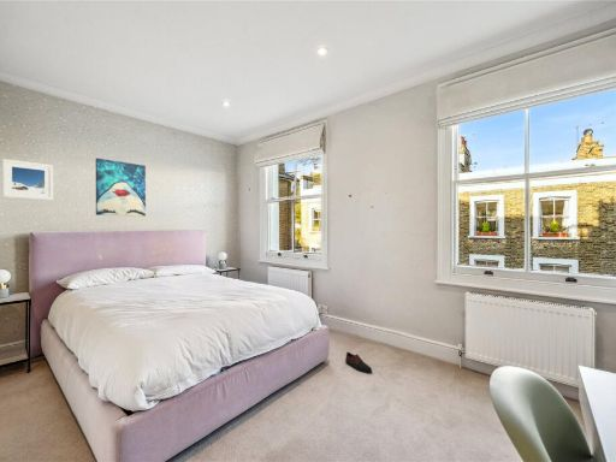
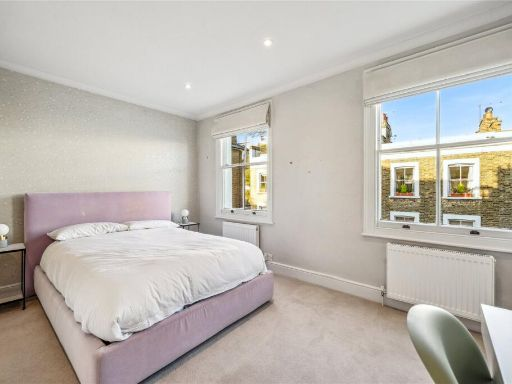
- shoe (357, 361)
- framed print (28, 179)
- wall art (122, 189)
